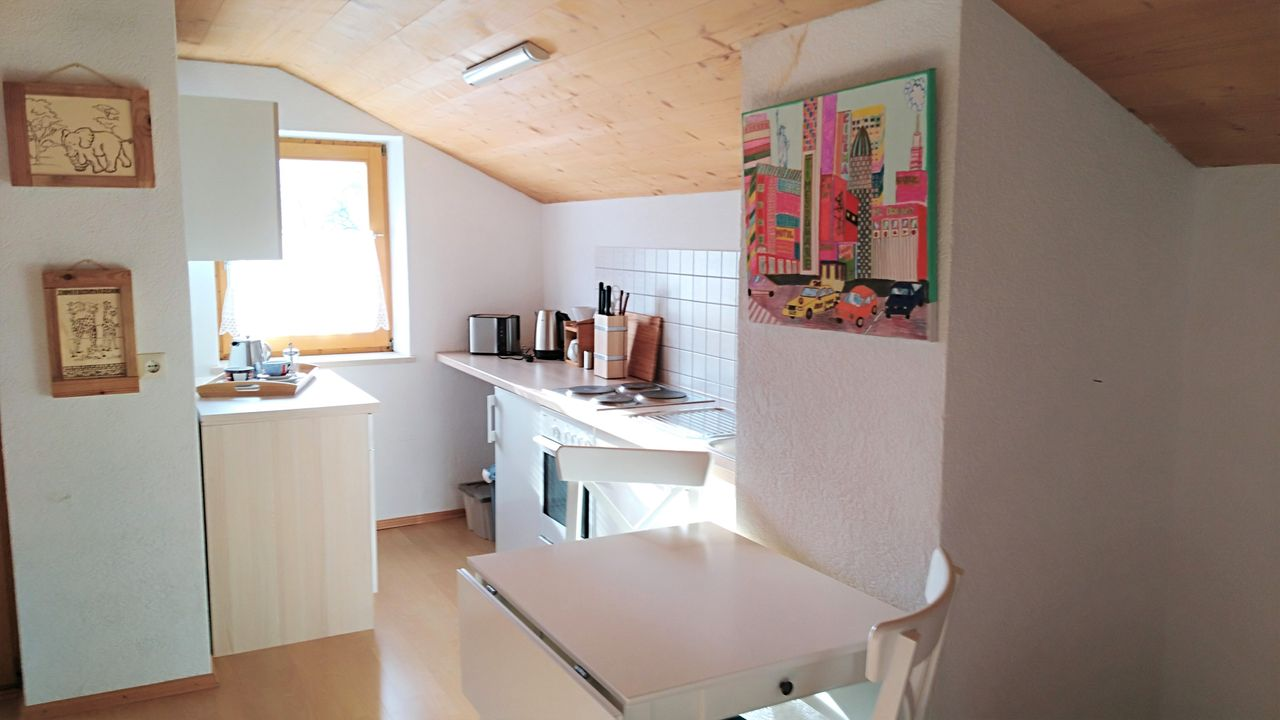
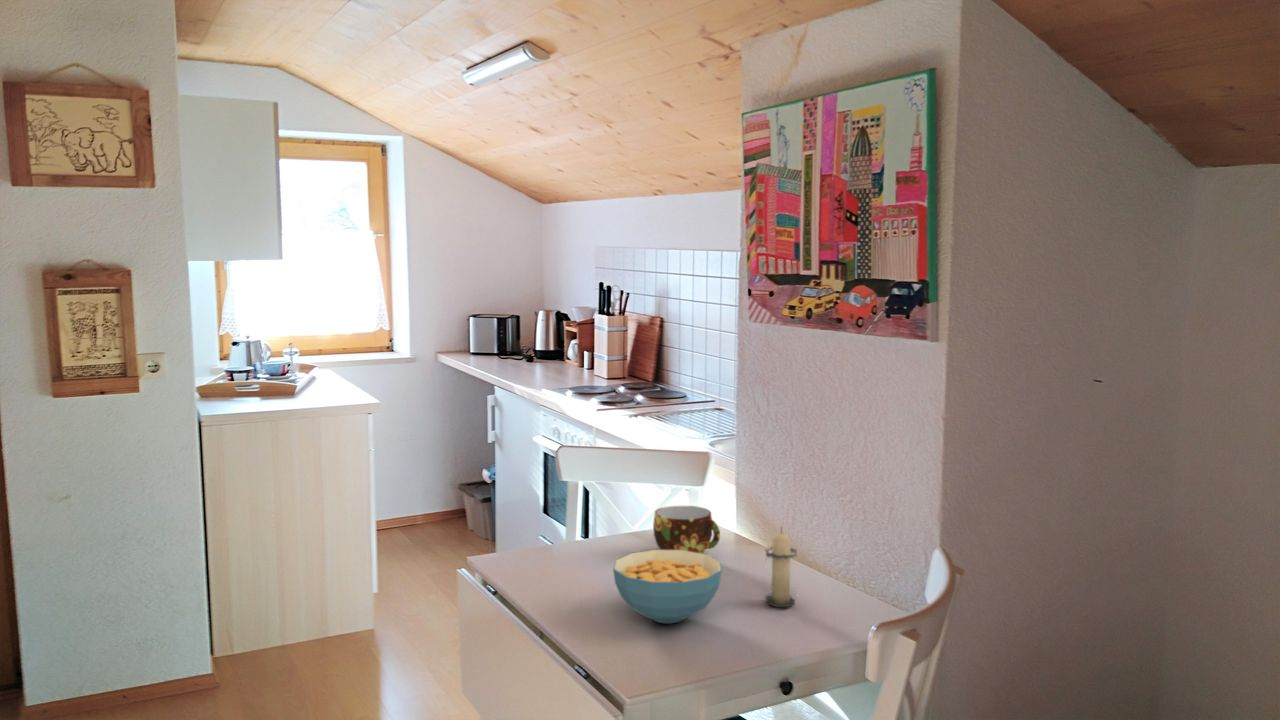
+ cup (686, 534)
+ candle (780, 565)
+ cereal bowl (667, 591)
